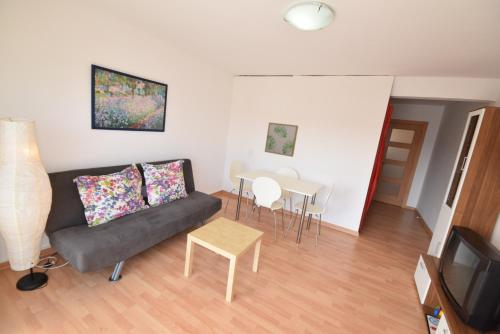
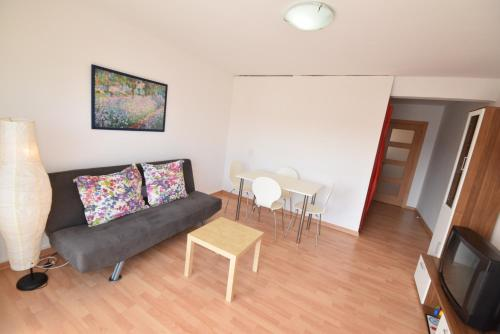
- wall art (280, 139)
